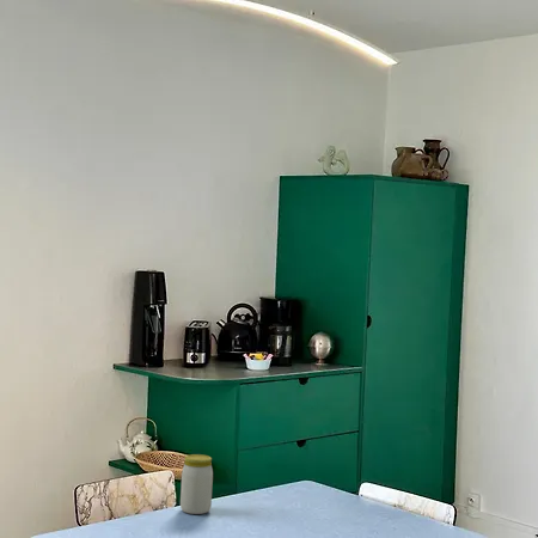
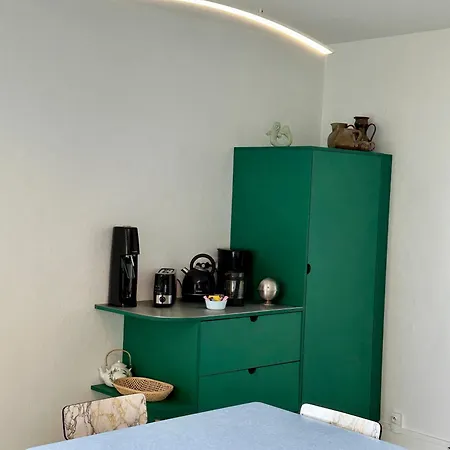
- jar (196, 483)
